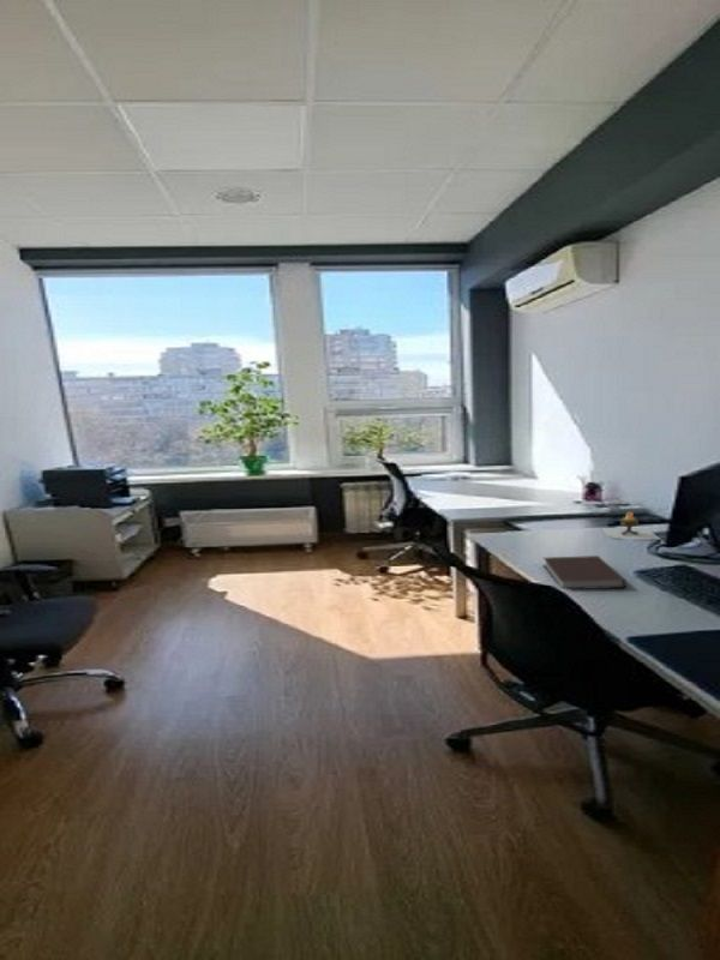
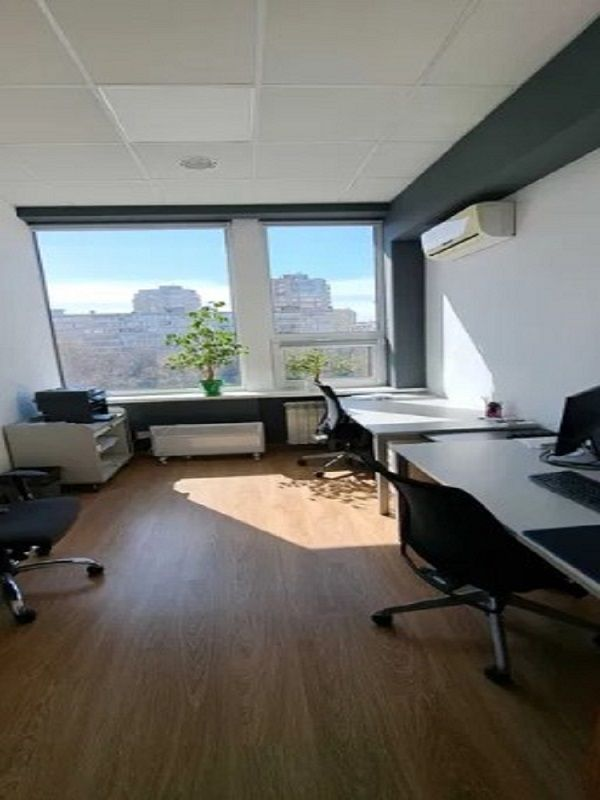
- candle (629, 522)
- notebook (581, 571)
